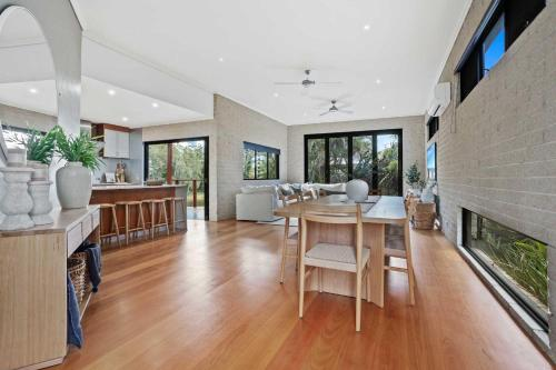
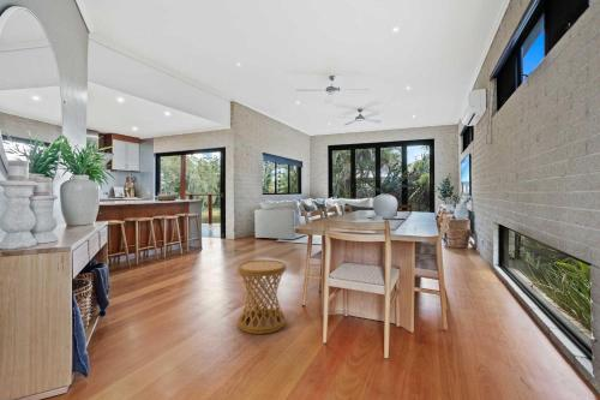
+ side table (262, 293)
